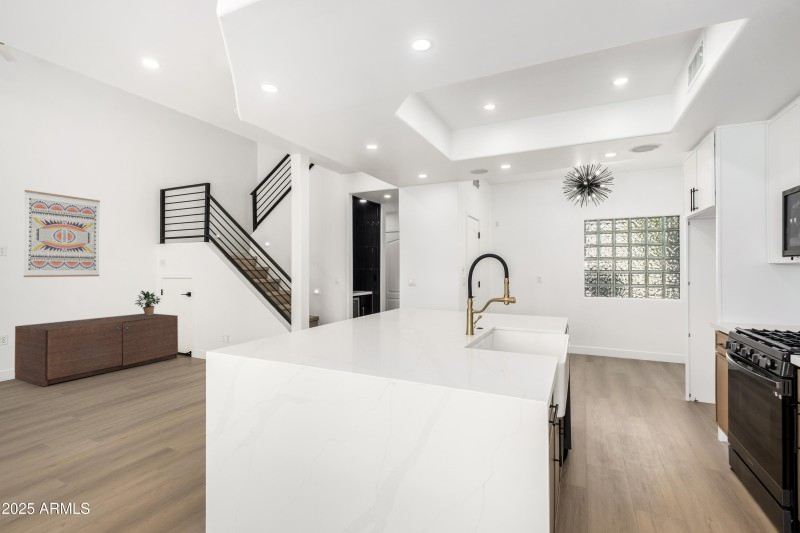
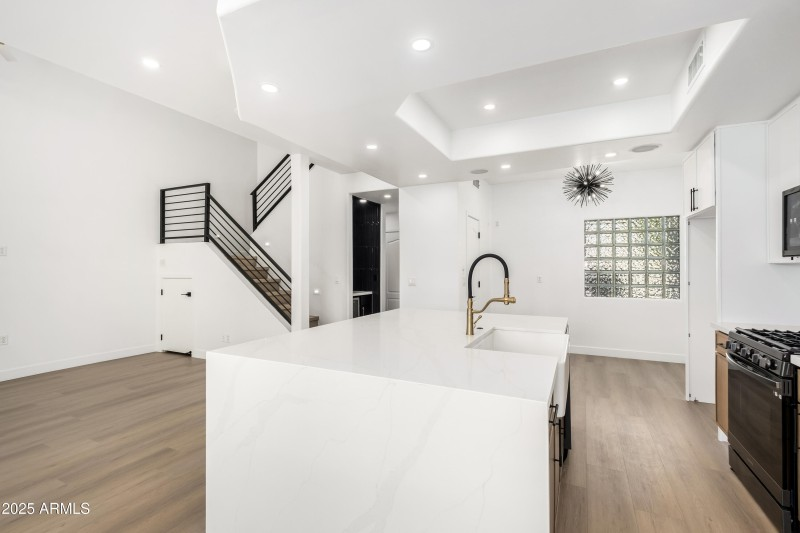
- storage trunk (106, 343)
- potted plant (150, 302)
- wall art (64, 236)
